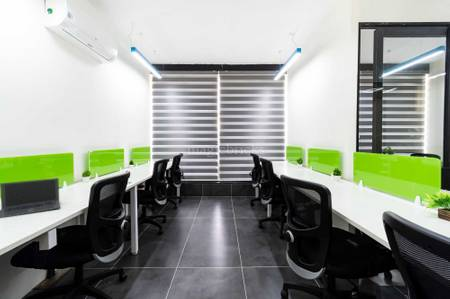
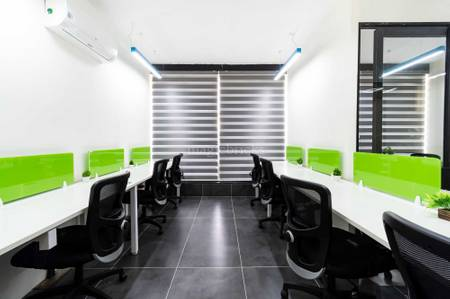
- laptop computer (29, 196)
